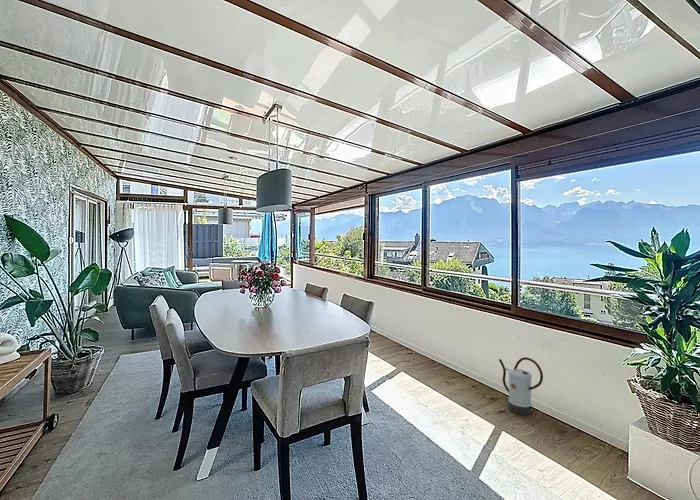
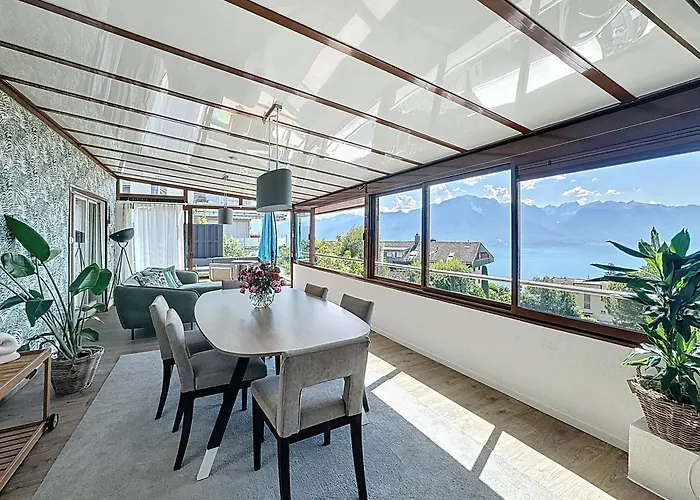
- watering can (519, 382)
